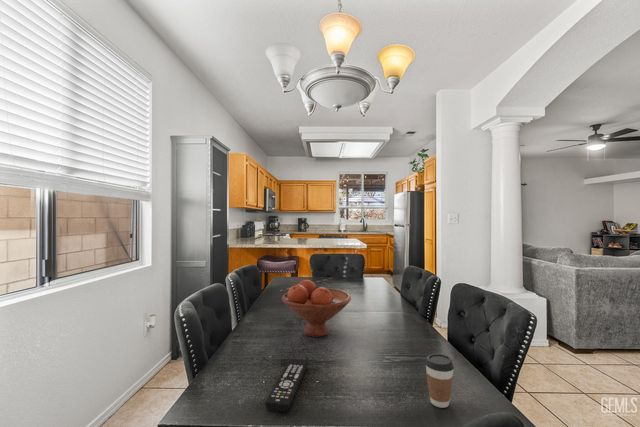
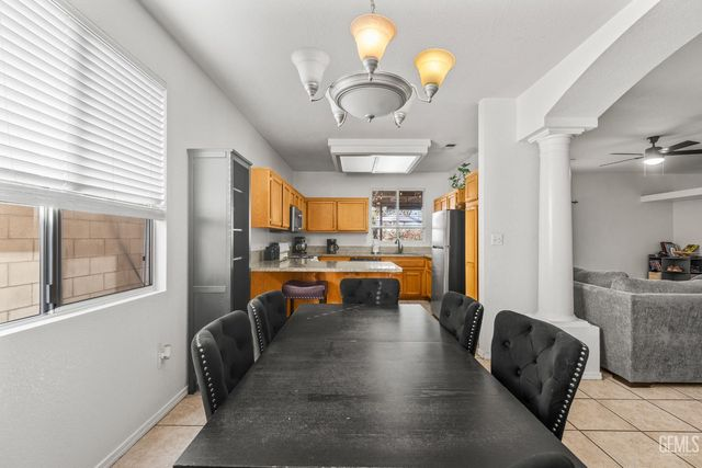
- coffee cup (439, 380)
- remote control (289, 381)
- fruit bowl (316, 307)
